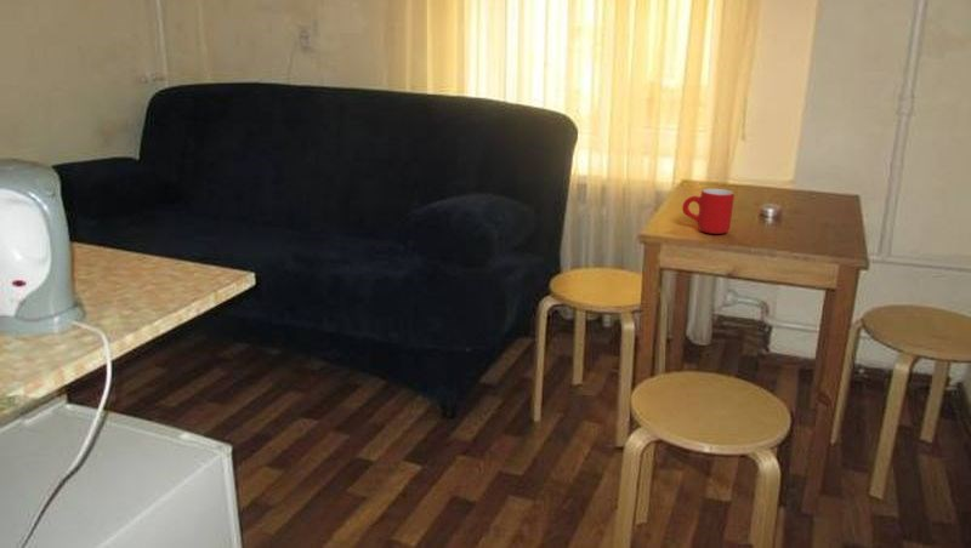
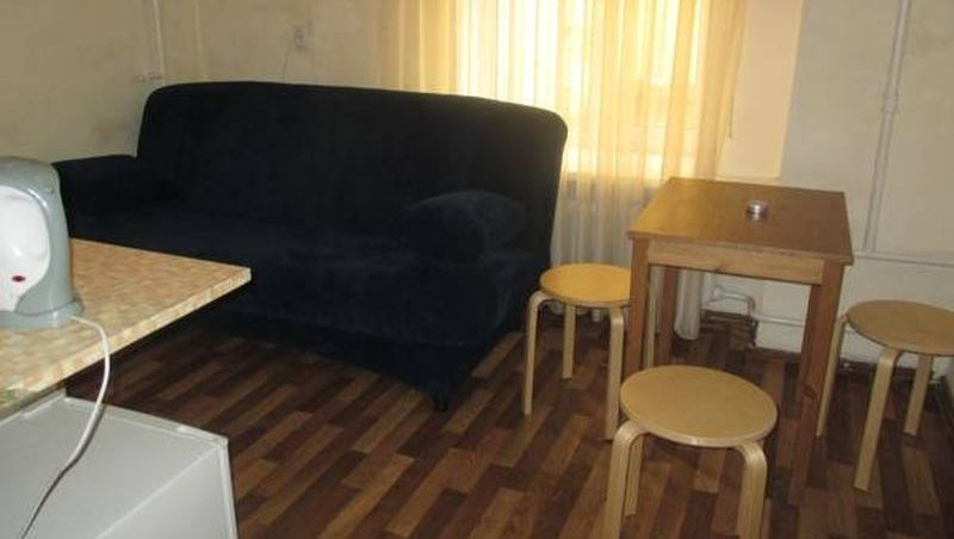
- mug (706, 210)
